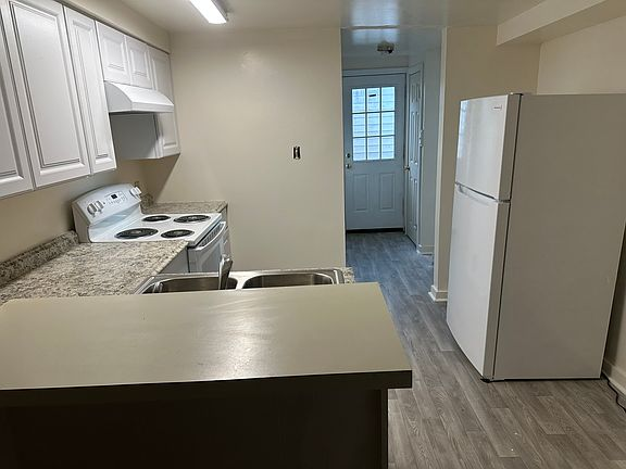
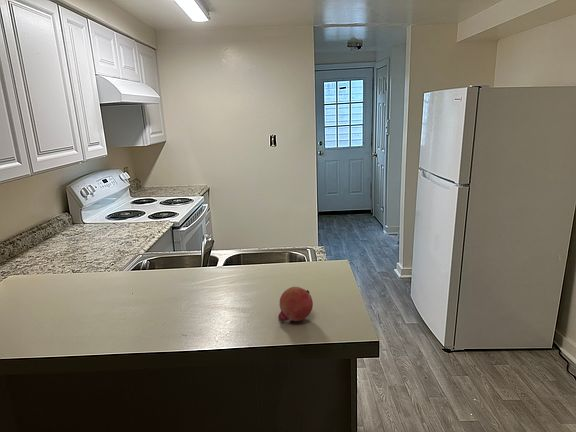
+ fruit (295, 303)
